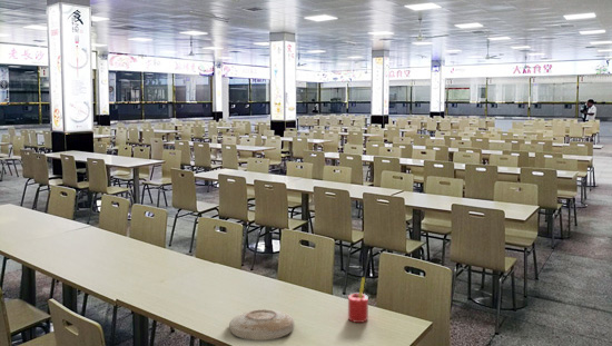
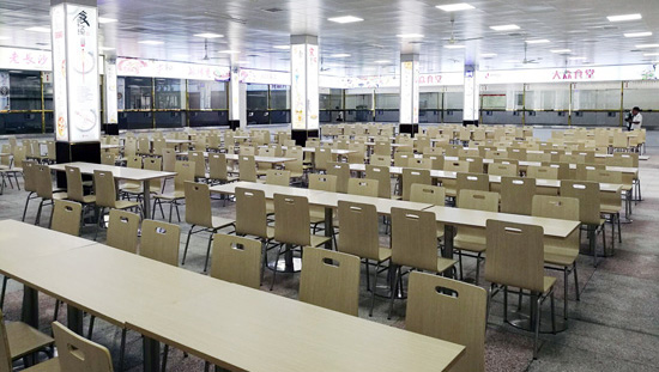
- straw (358, 298)
- plate (261, 320)
